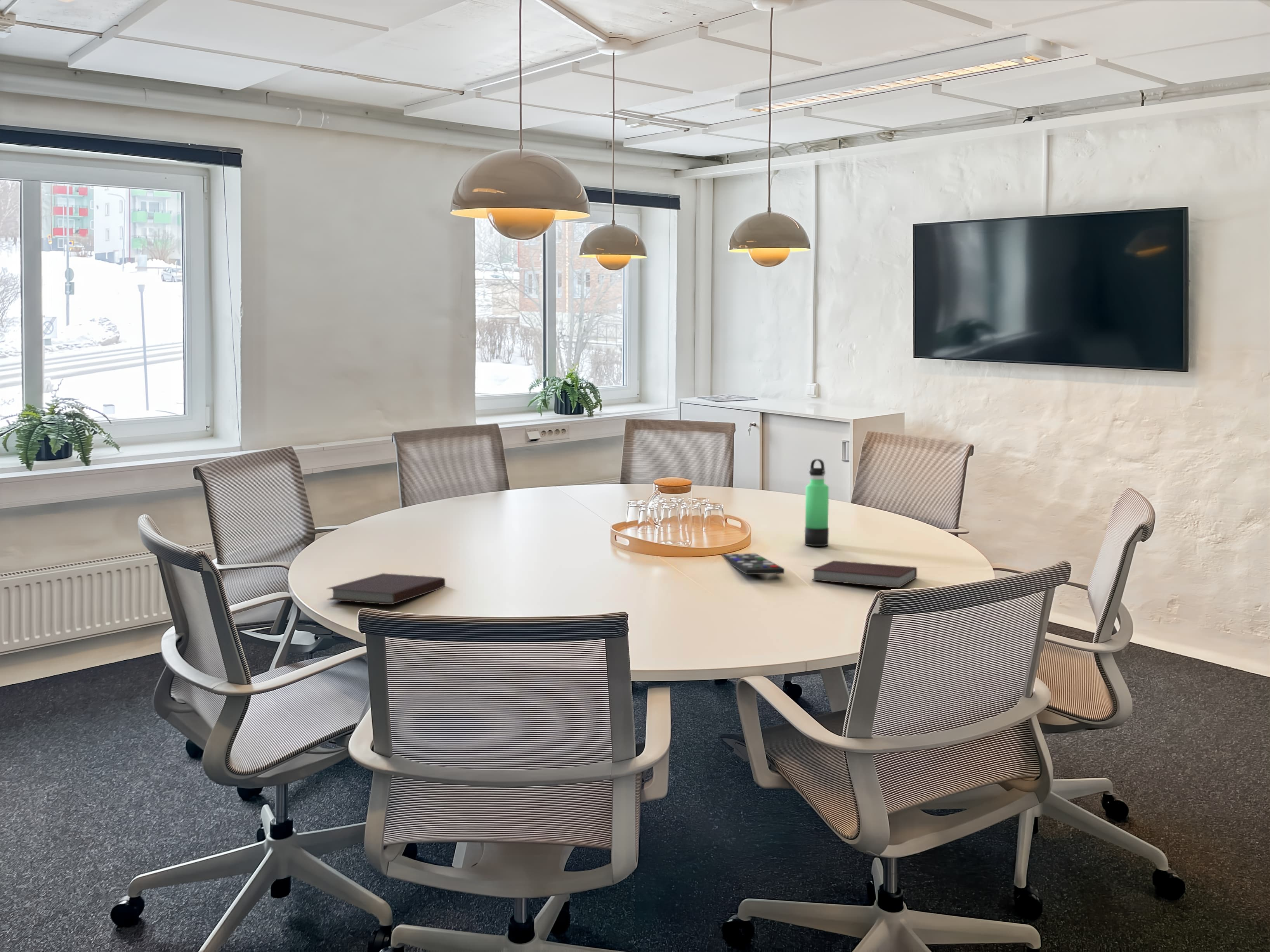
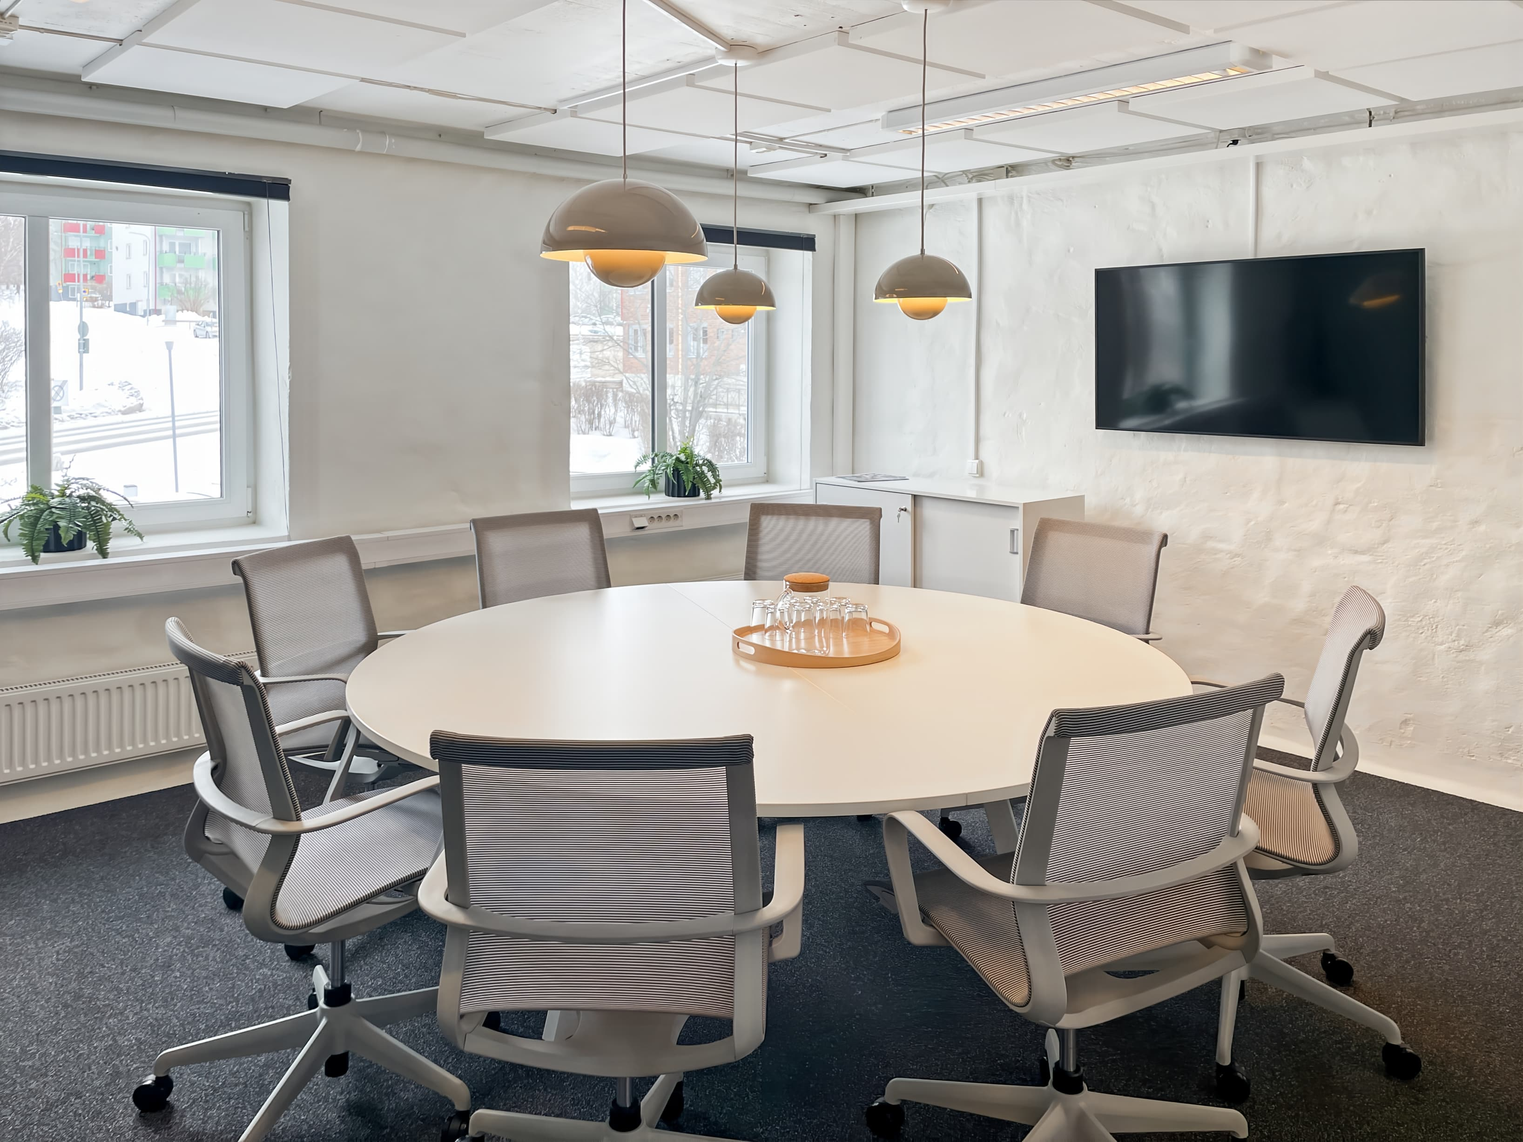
- notebook (388, 588)
- remote control (751, 563)
- notebook (864, 573)
- thermos bottle (817, 502)
